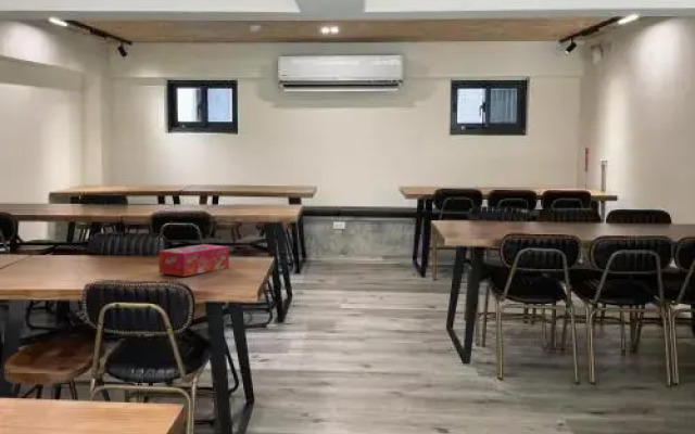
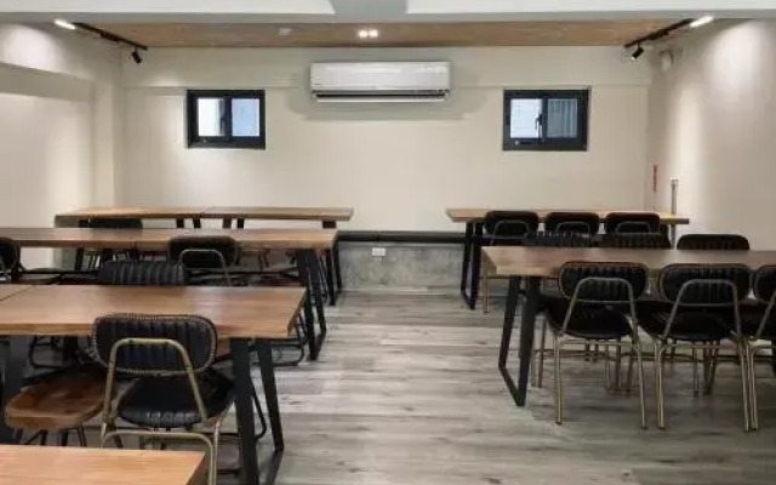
- tissue box (194, 259)
